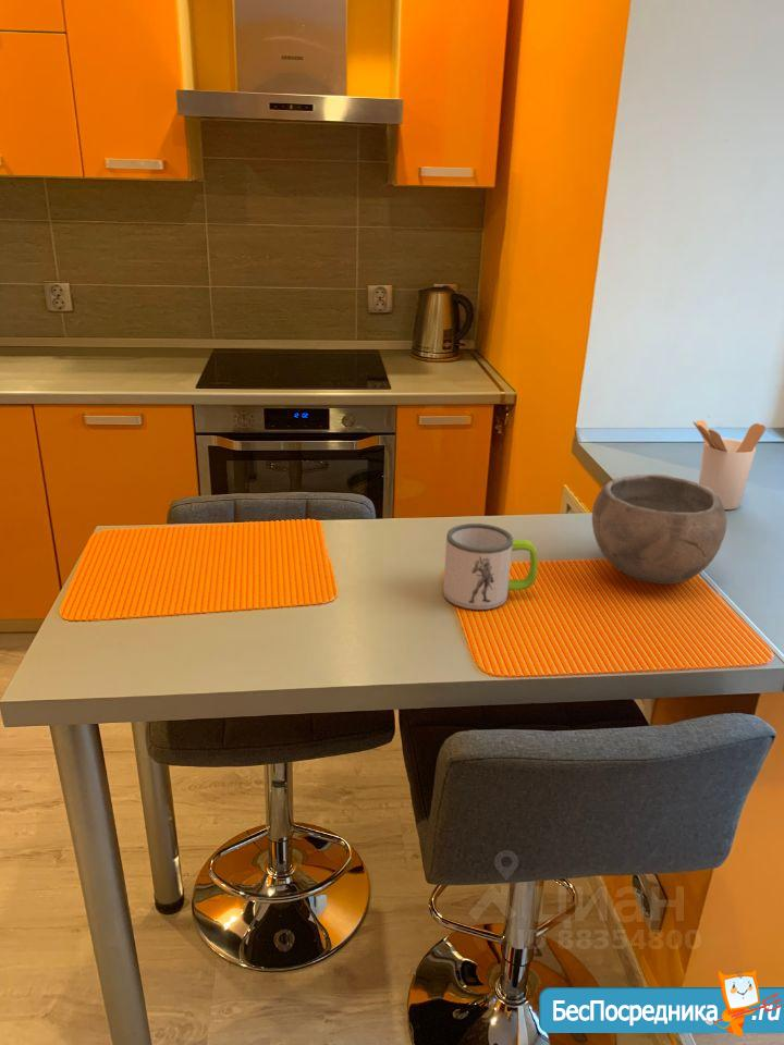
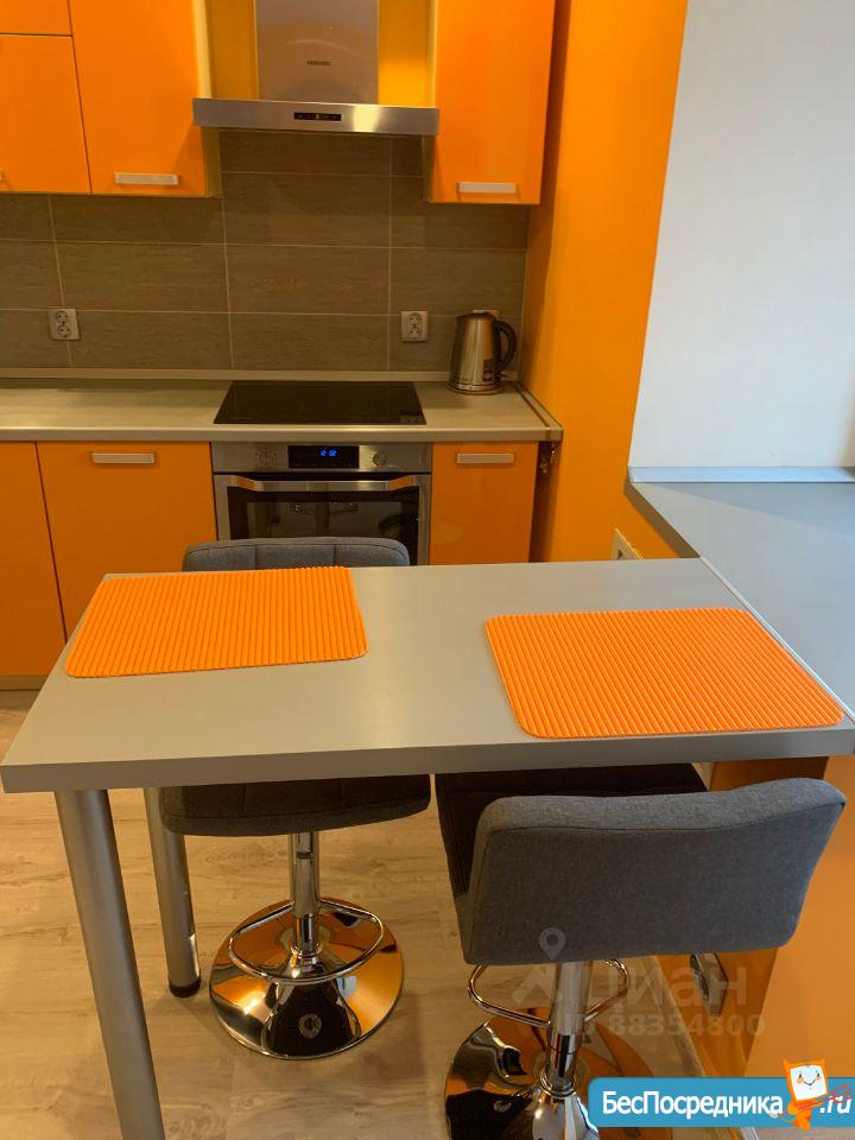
- bowl (656, 532)
- utensil holder (718, 462)
- mug (490, 565)
